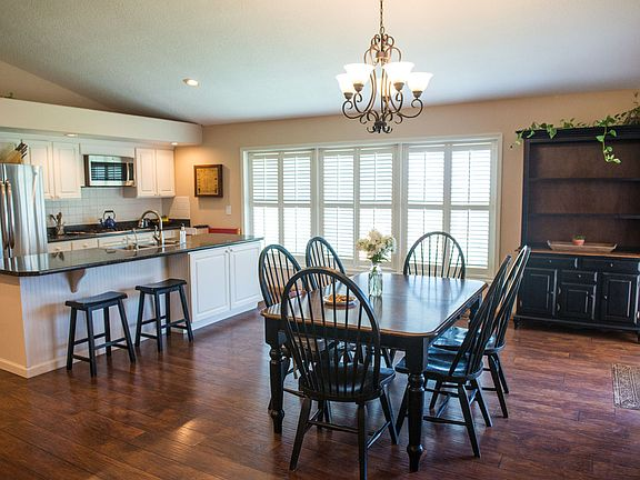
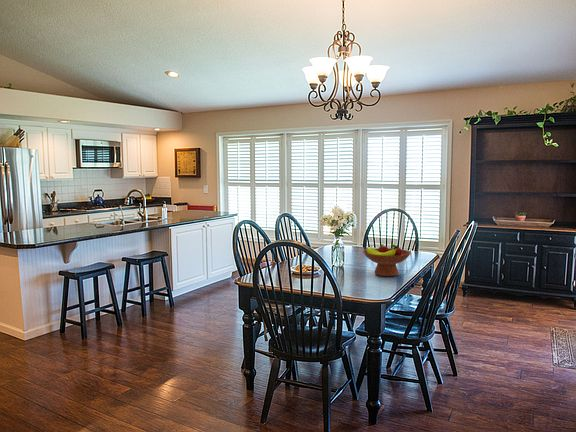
+ fruit bowl (386, 258)
